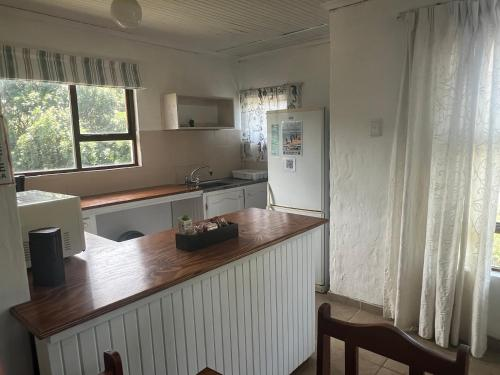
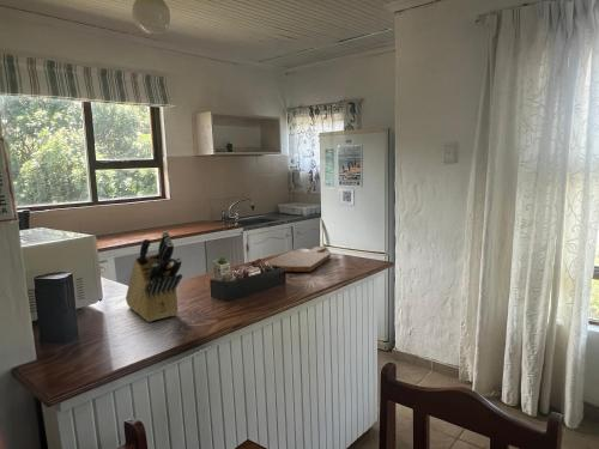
+ cutting board (301, 259)
+ knife block (151, 272)
